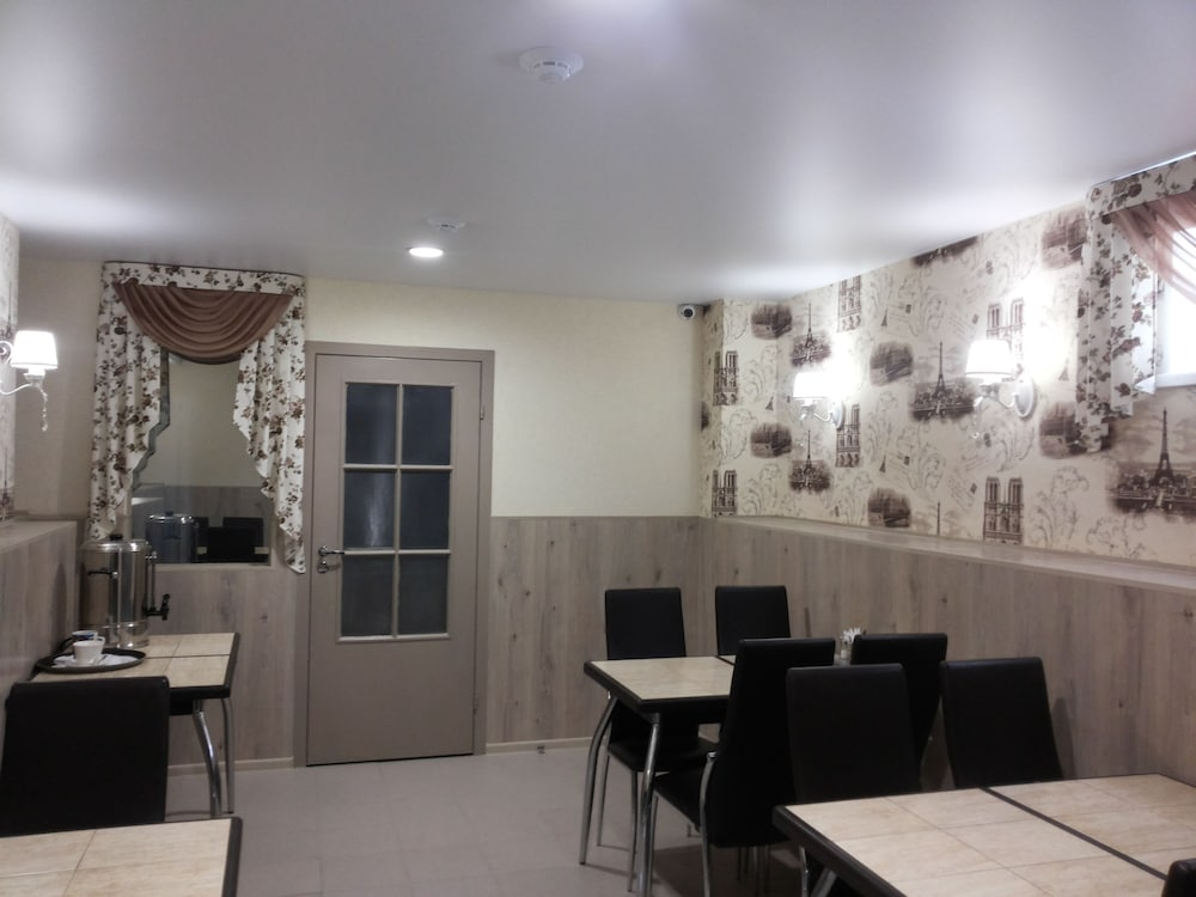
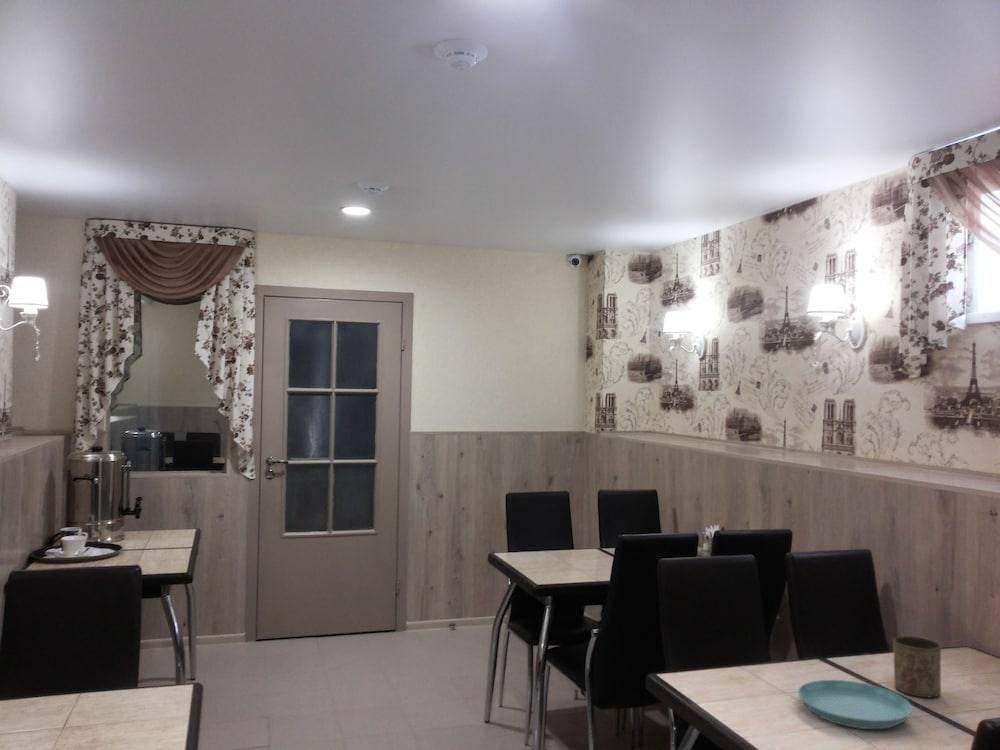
+ saucer (853, 705)
+ cup (916, 666)
